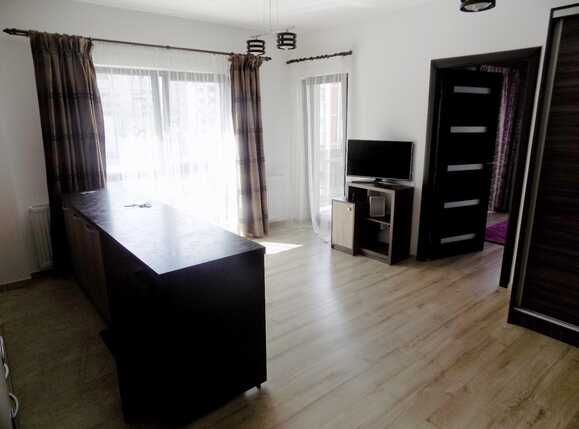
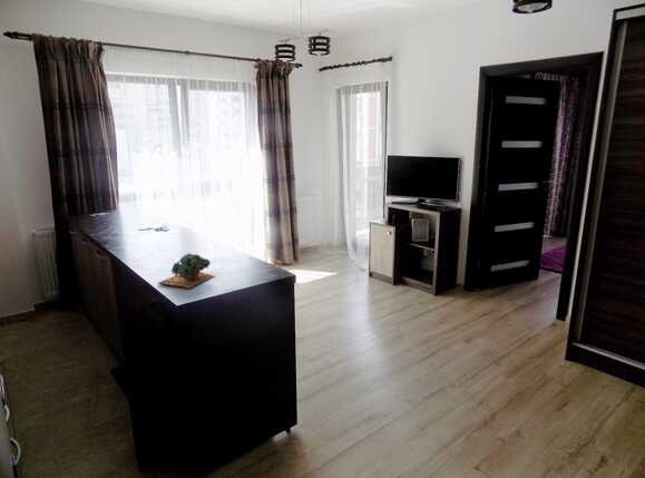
+ succulent plant (188, 265)
